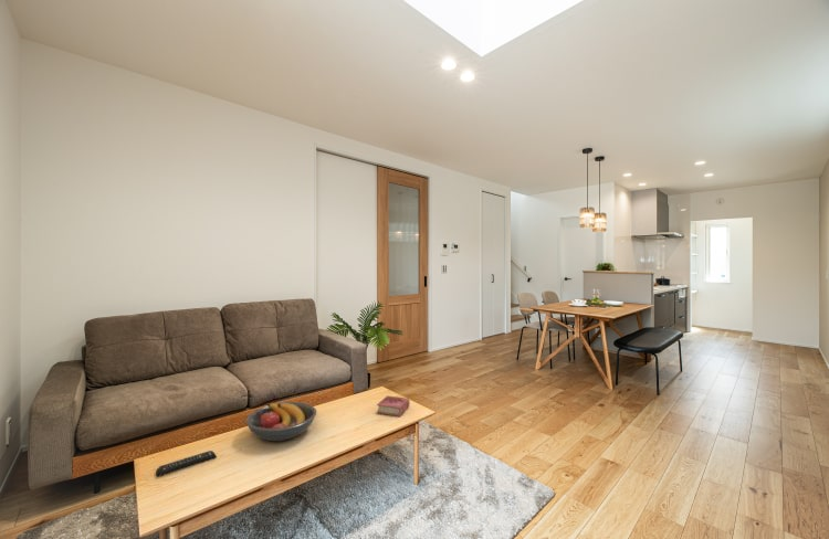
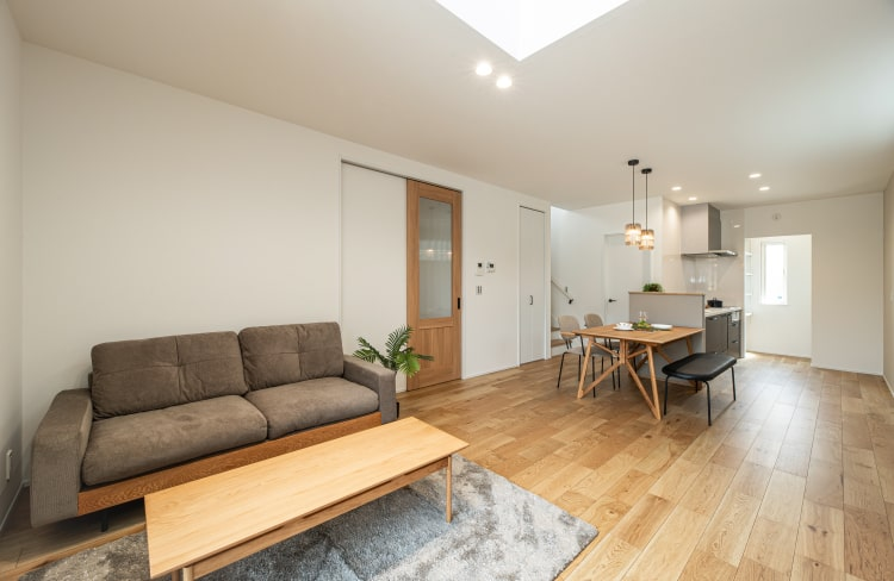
- fruit bowl (282, 421)
- remote control (187, 462)
- book (393, 405)
